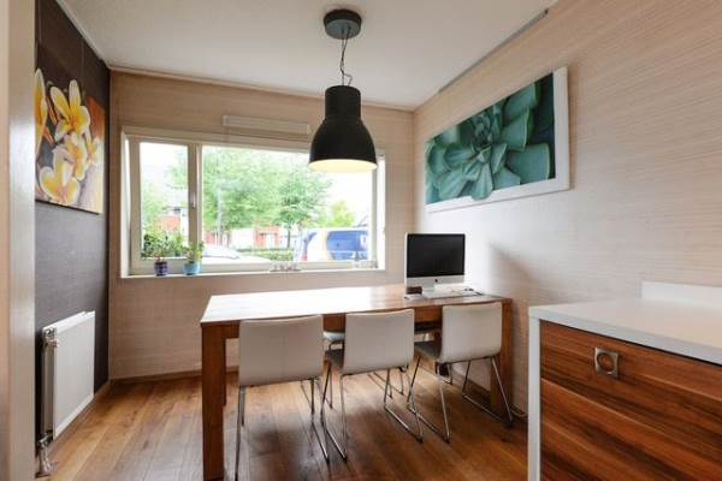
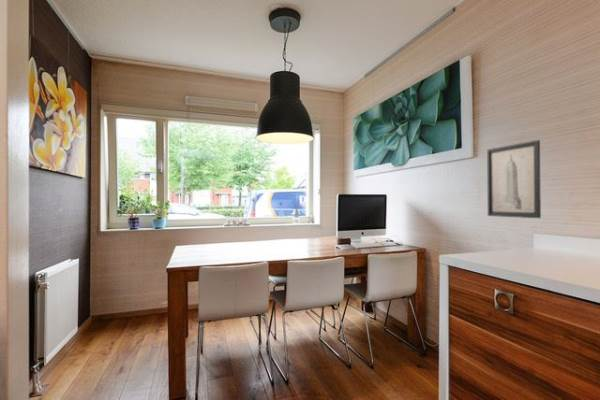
+ wall art (511, 181)
